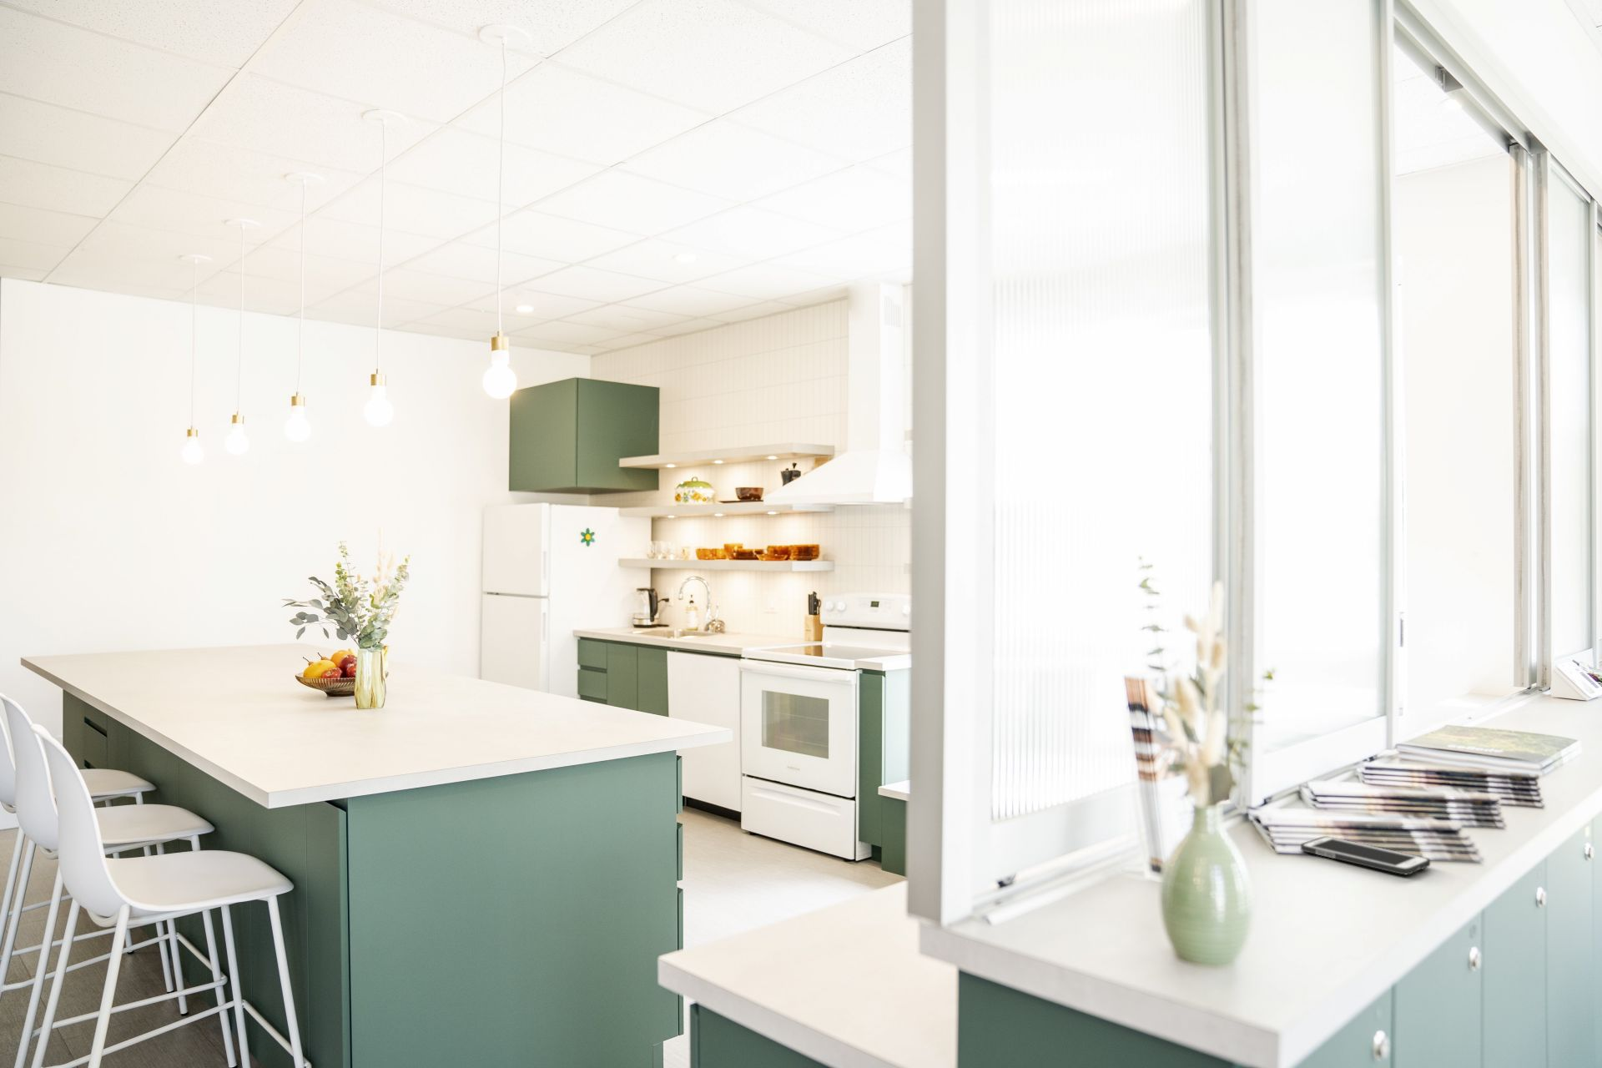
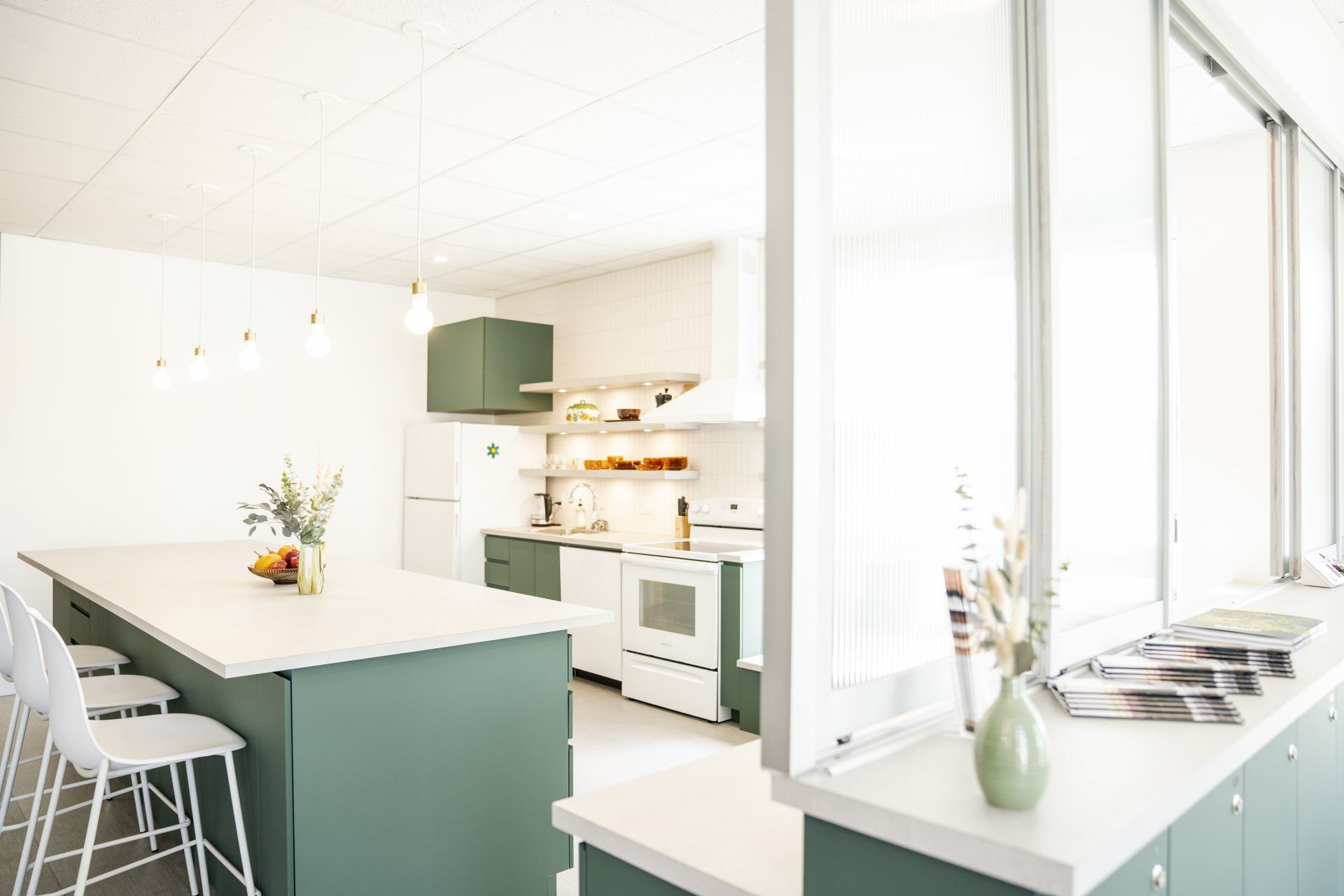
- cell phone (1364, 855)
